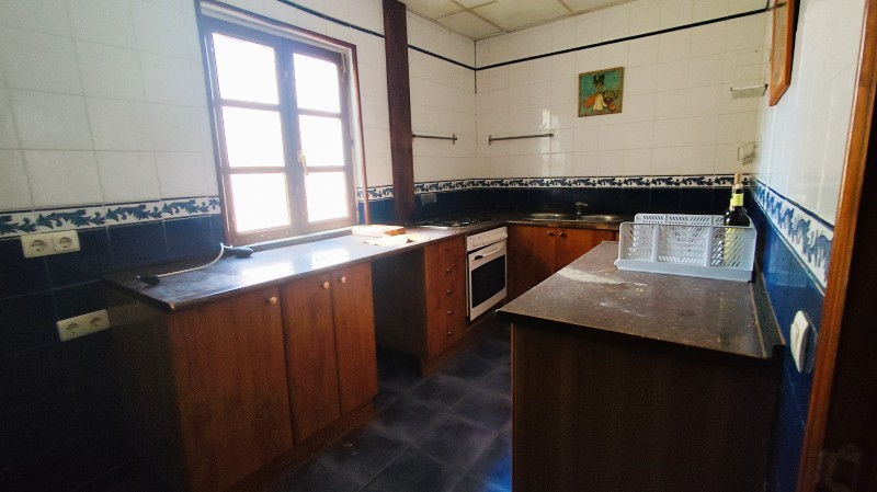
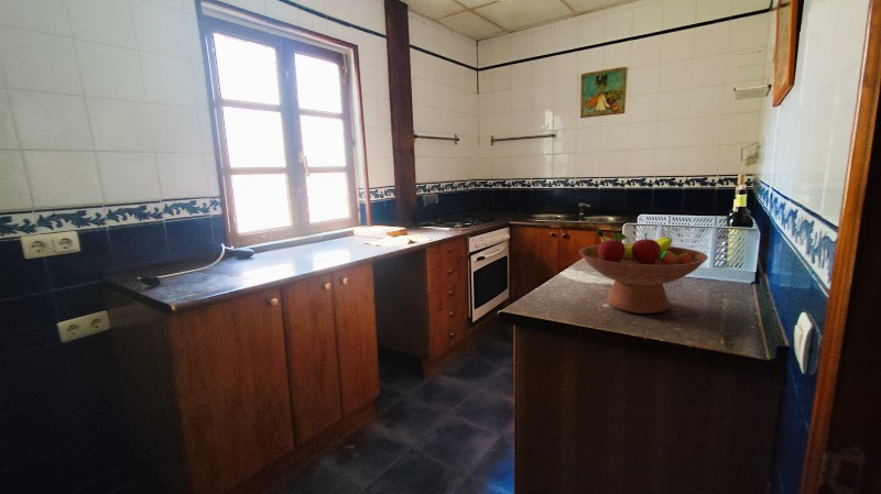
+ fruit bowl (639, 268)
